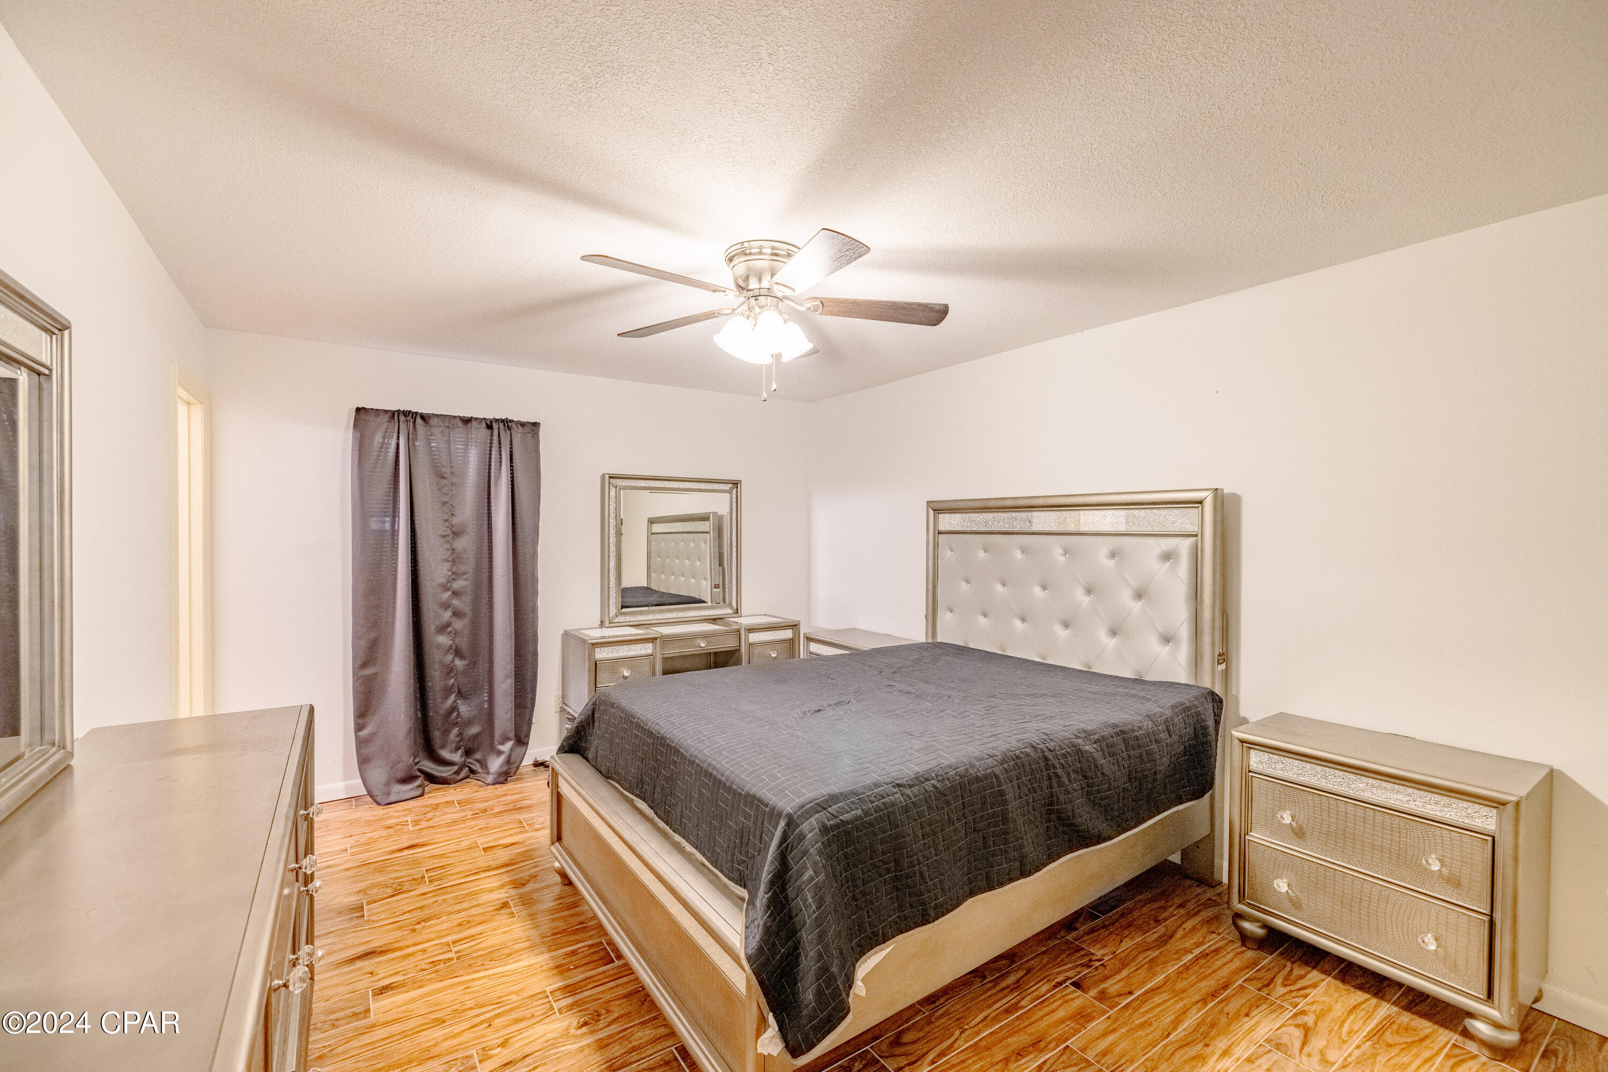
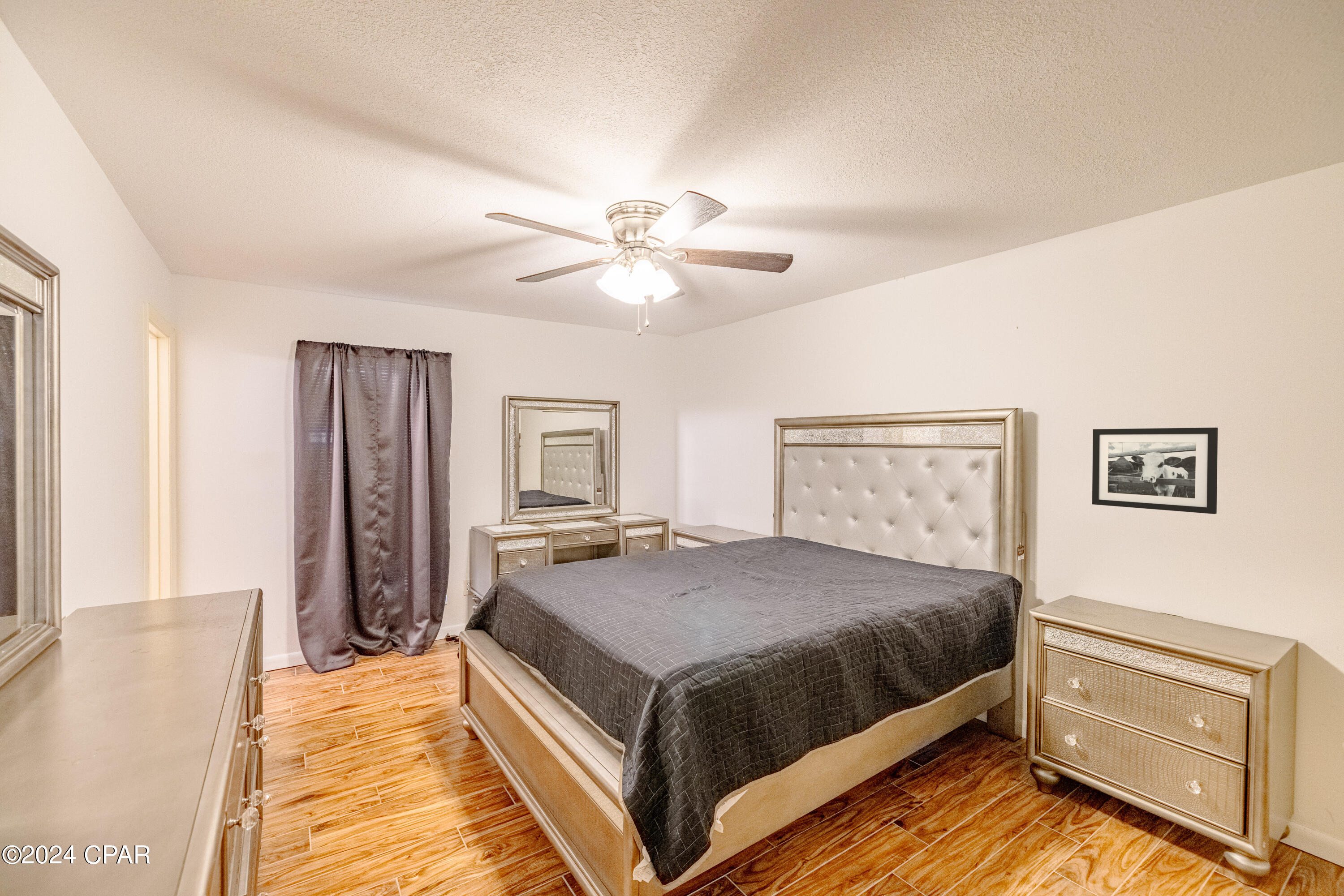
+ picture frame (1150, 468)
